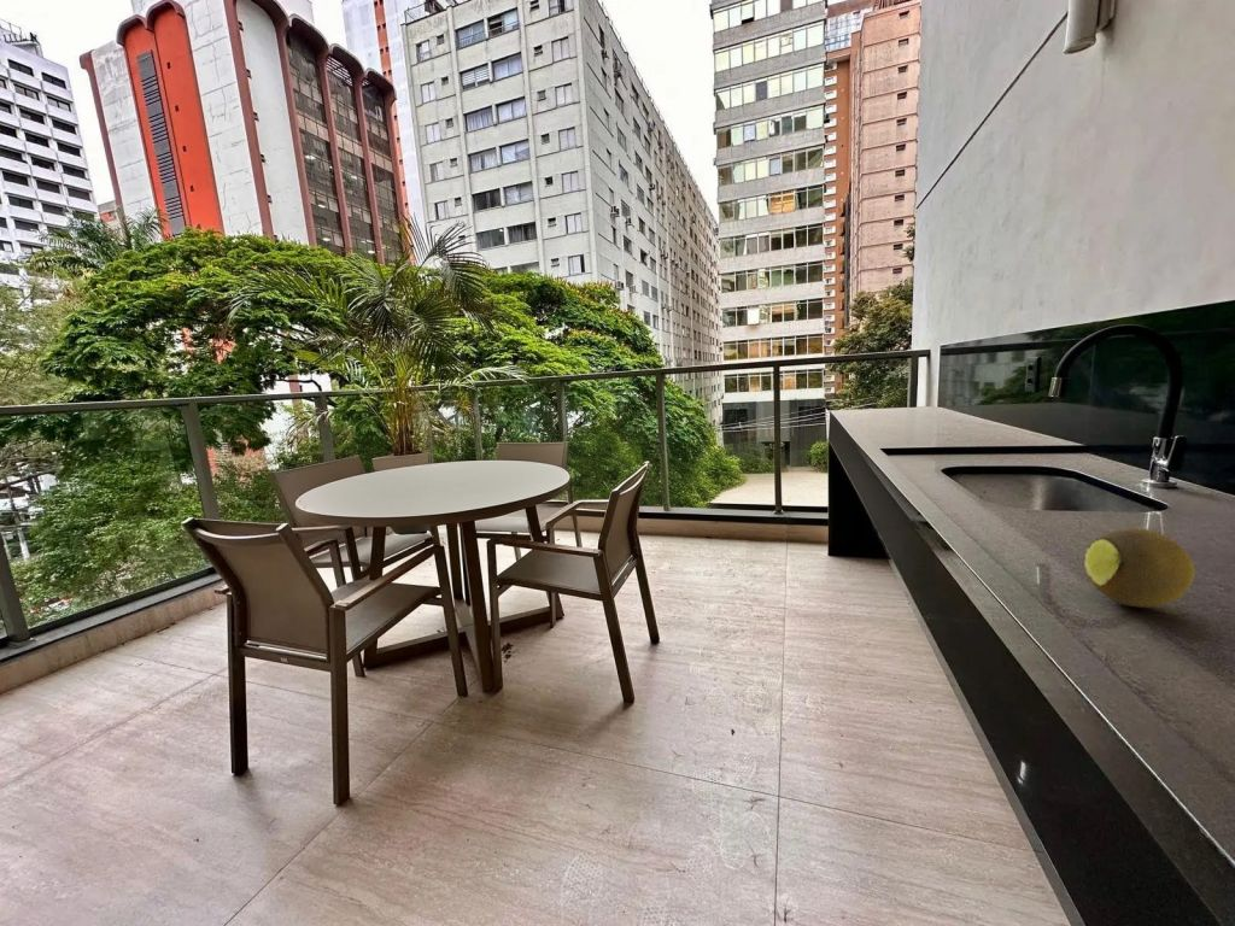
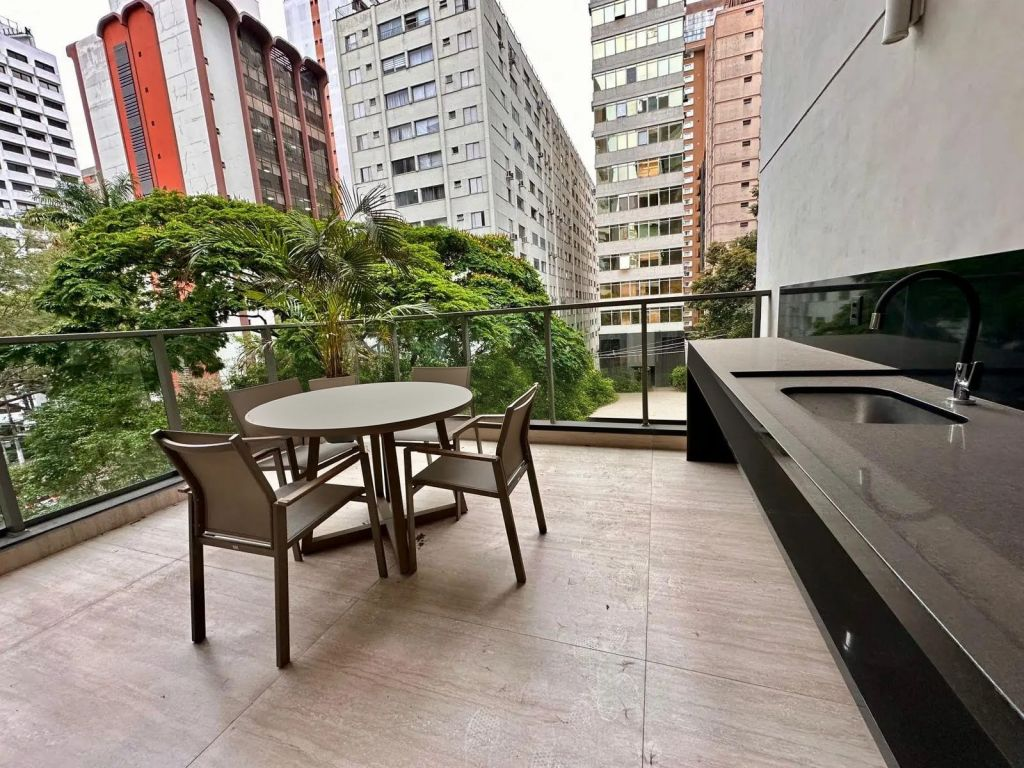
- fruit (1136, 567)
